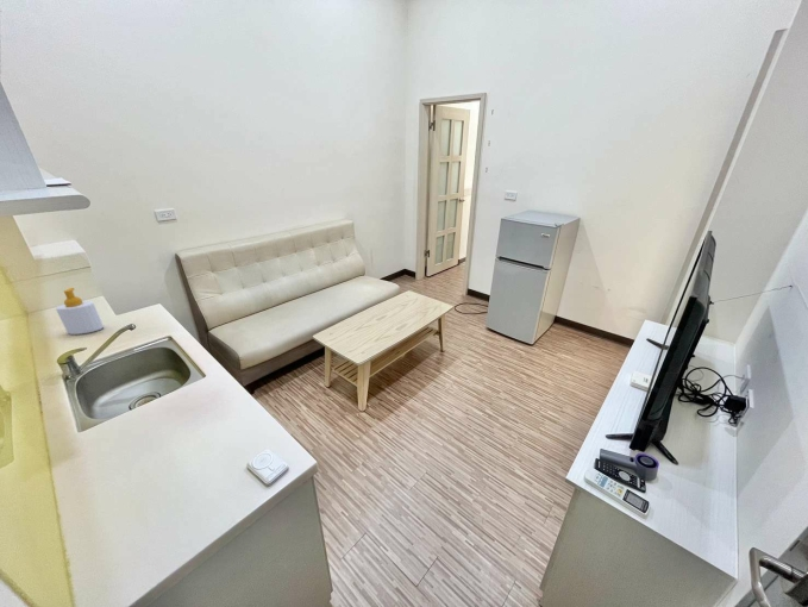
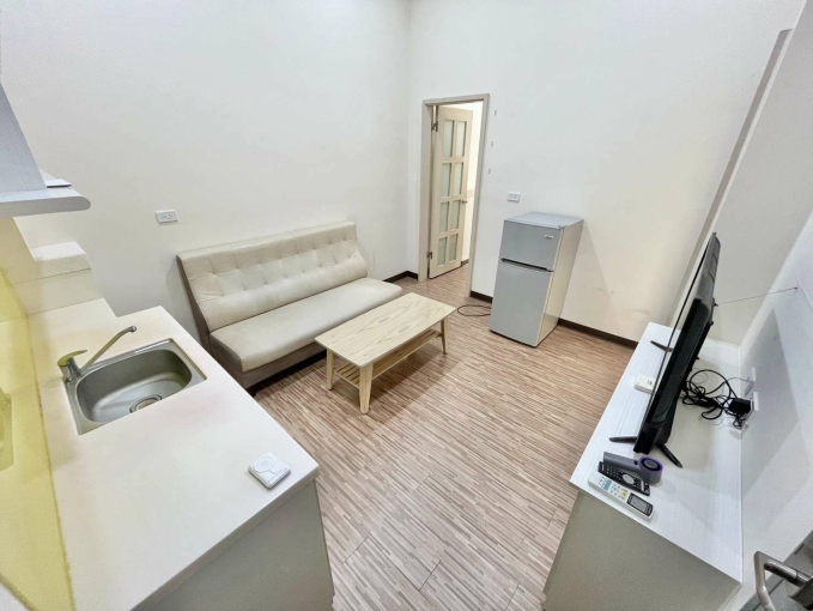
- soap bottle (76, 311)
